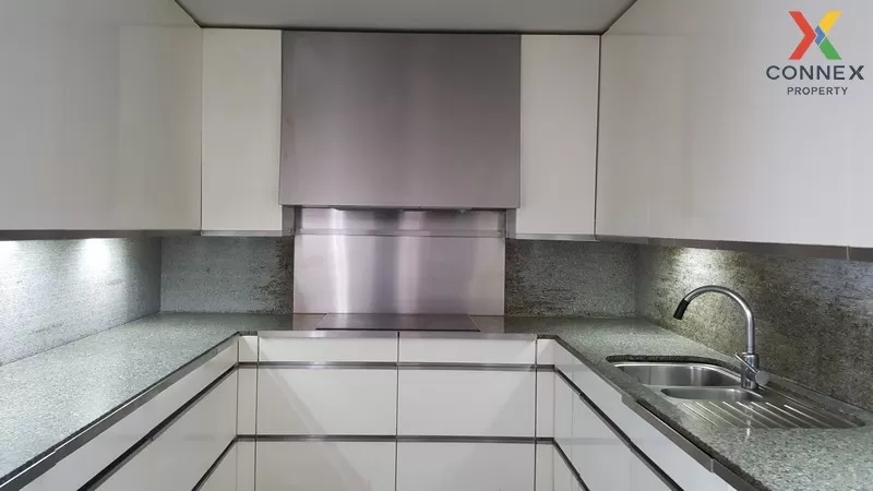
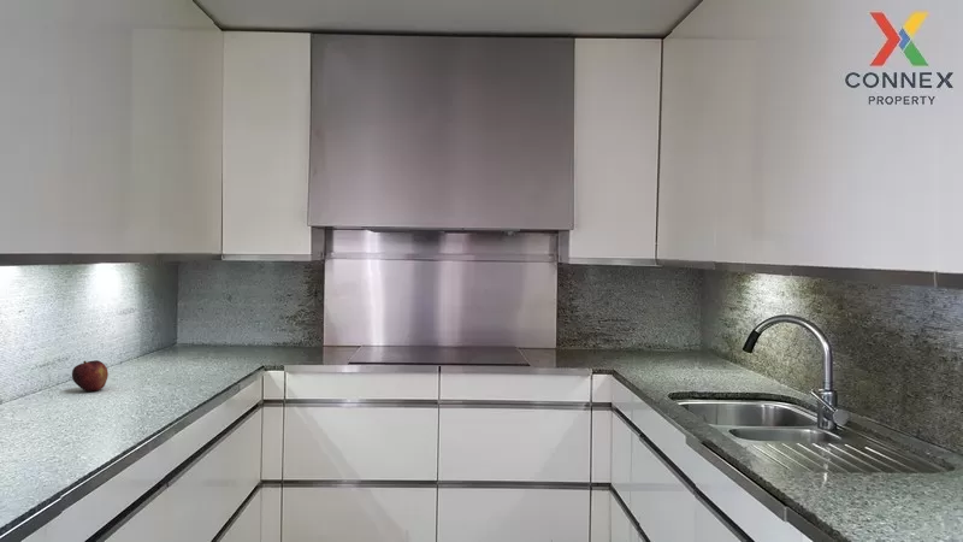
+ fruit (89, 375)
